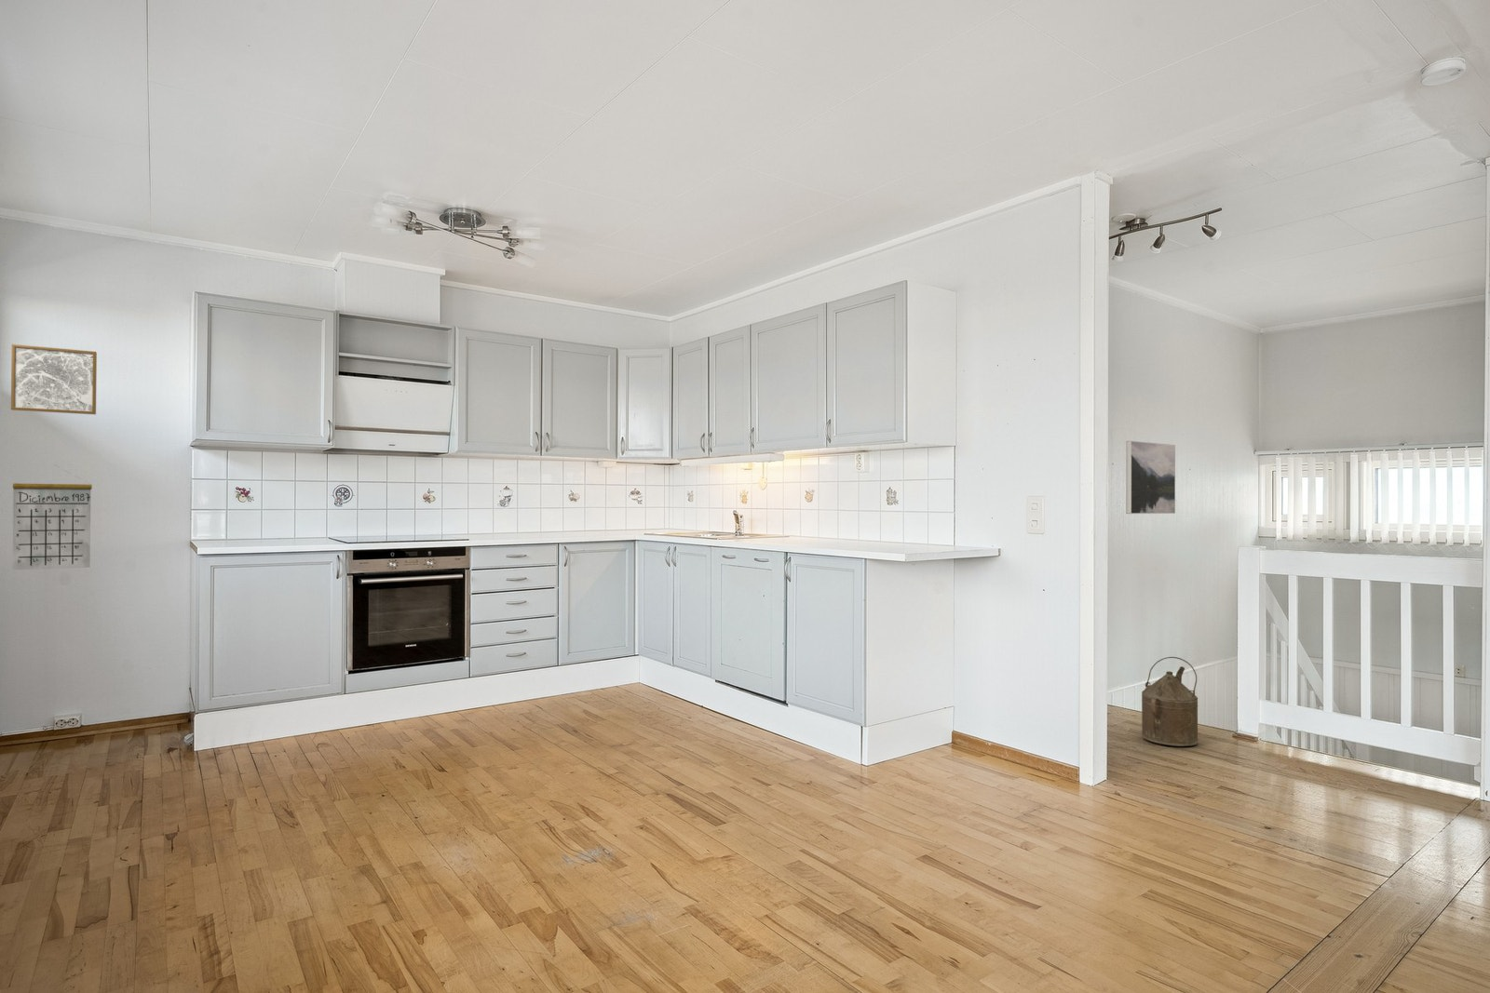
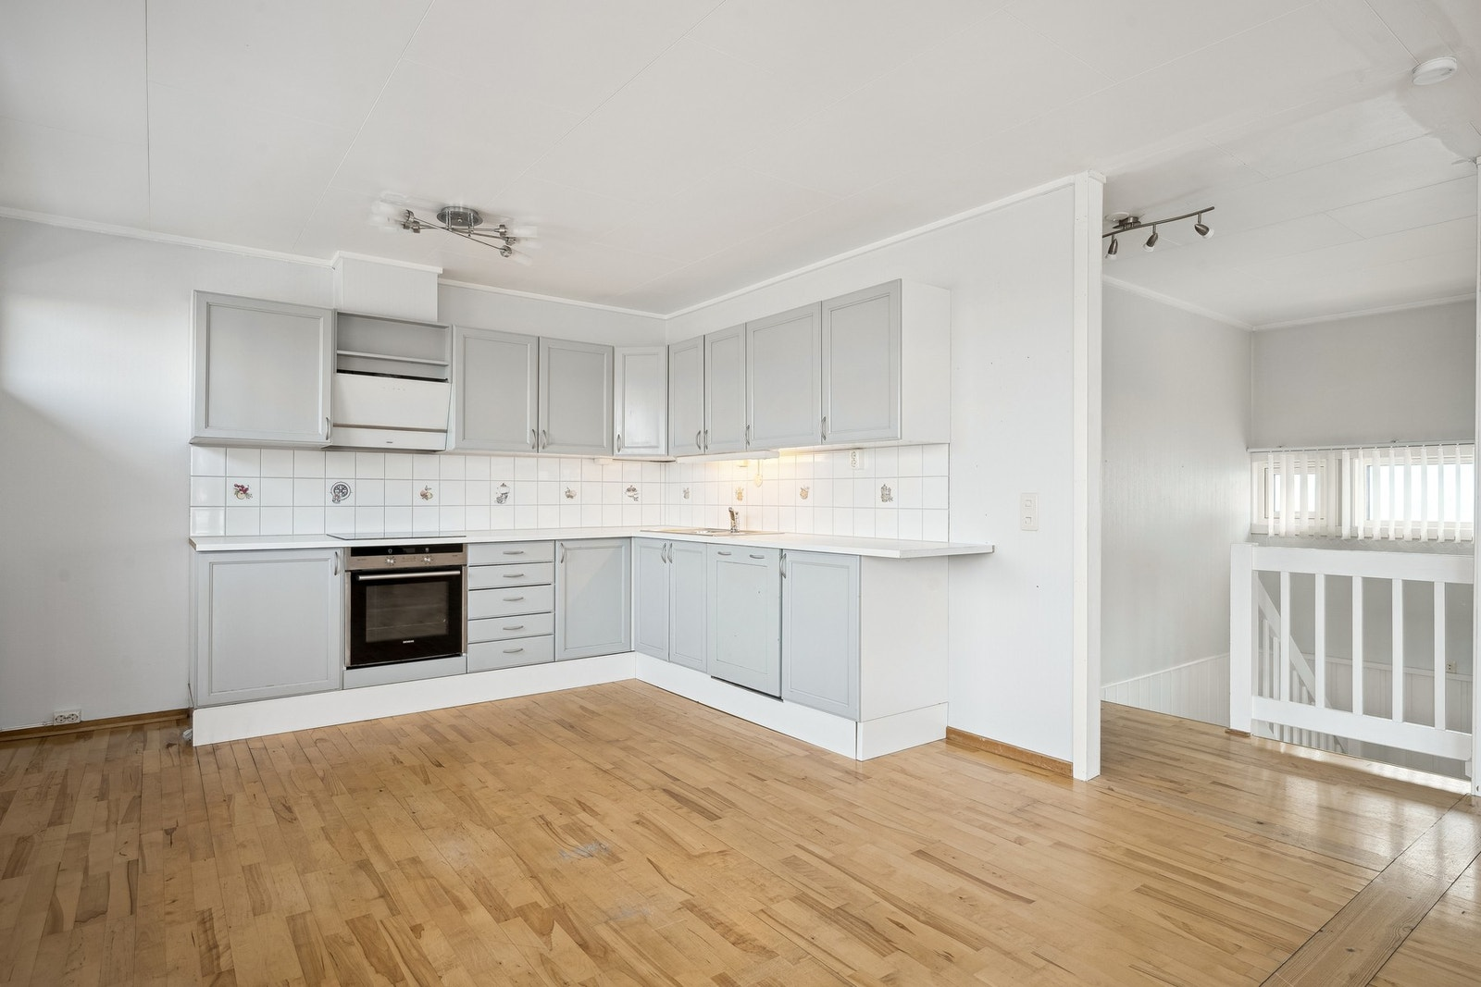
- watering can (1167, 699)
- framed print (1151, 479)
- calendar (52, 515)
- wall art (55, 380)
